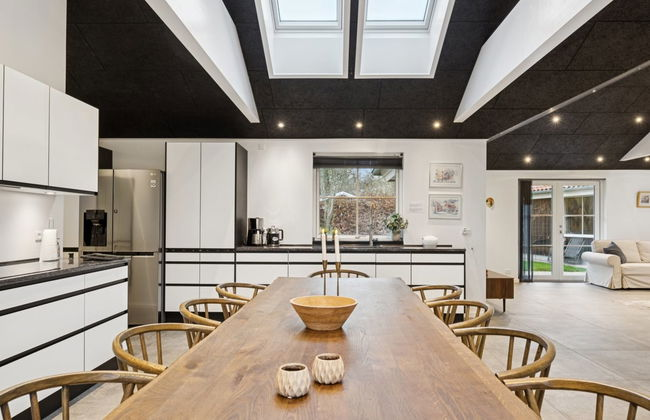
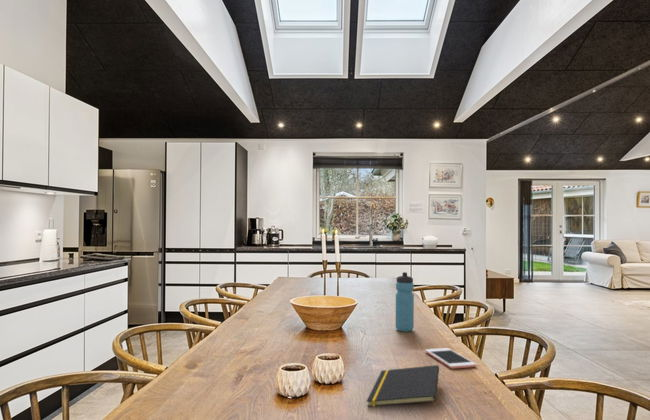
+ water bottle (404, 301)
+ cell phone (449, 357)
+ notepad (405, 384)
